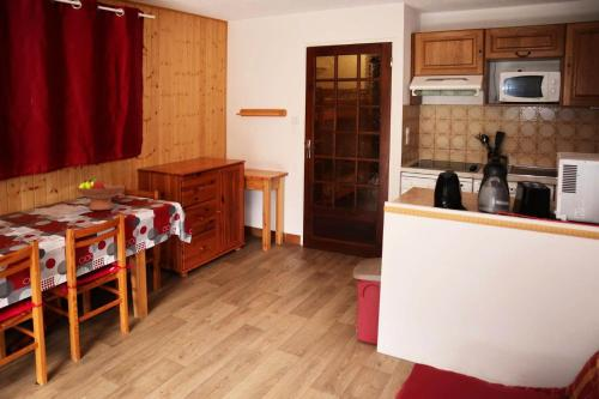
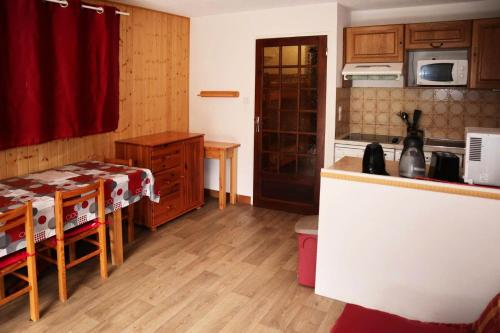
- fruit bowl (101, 193)
